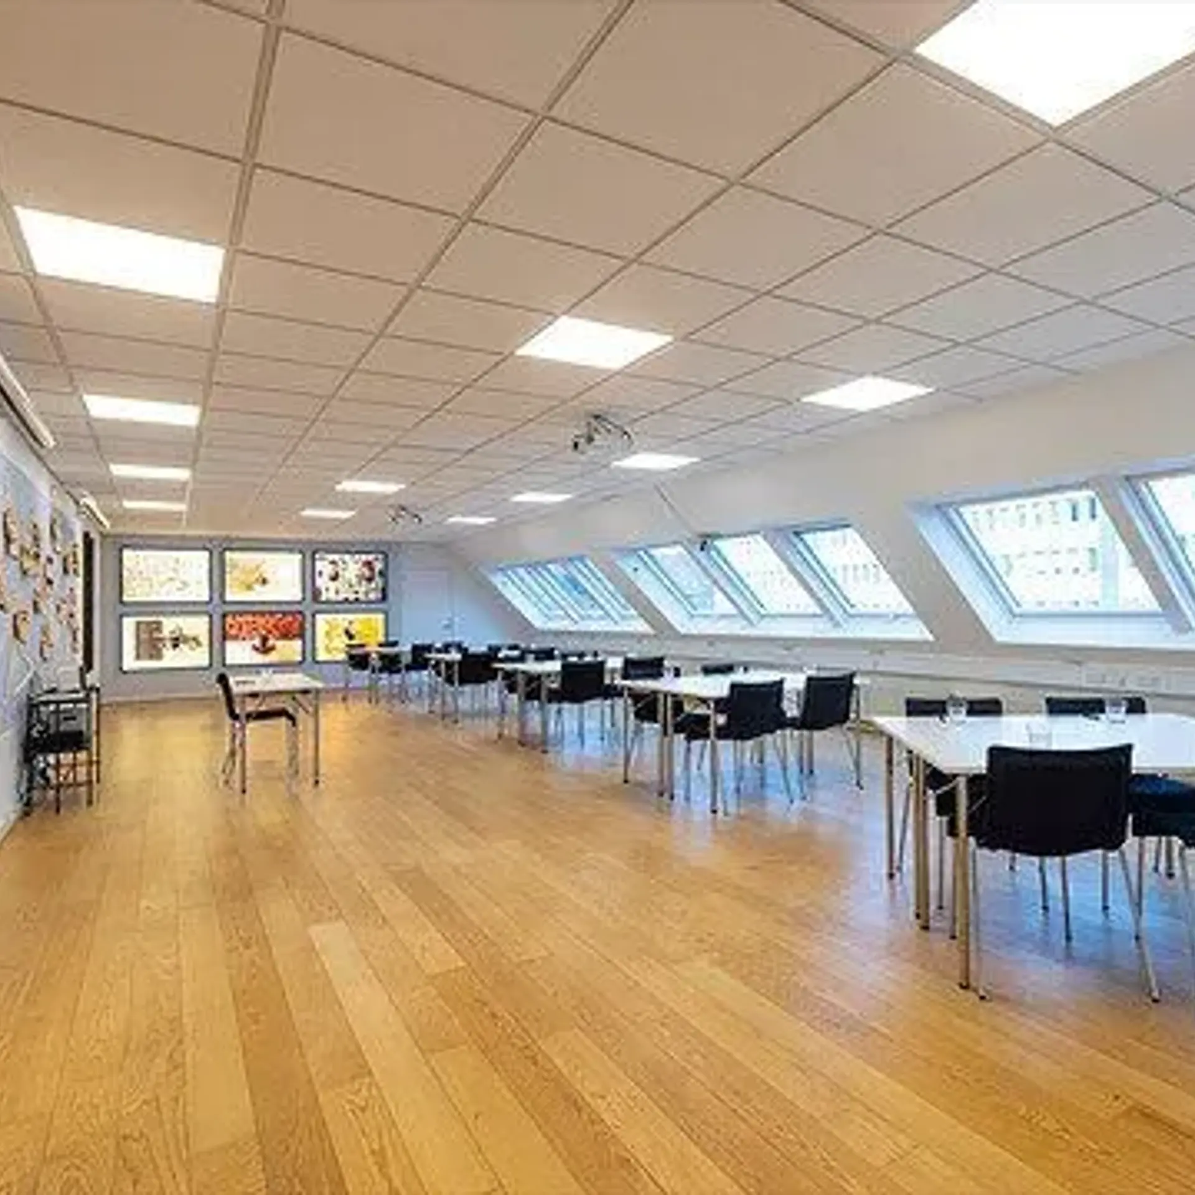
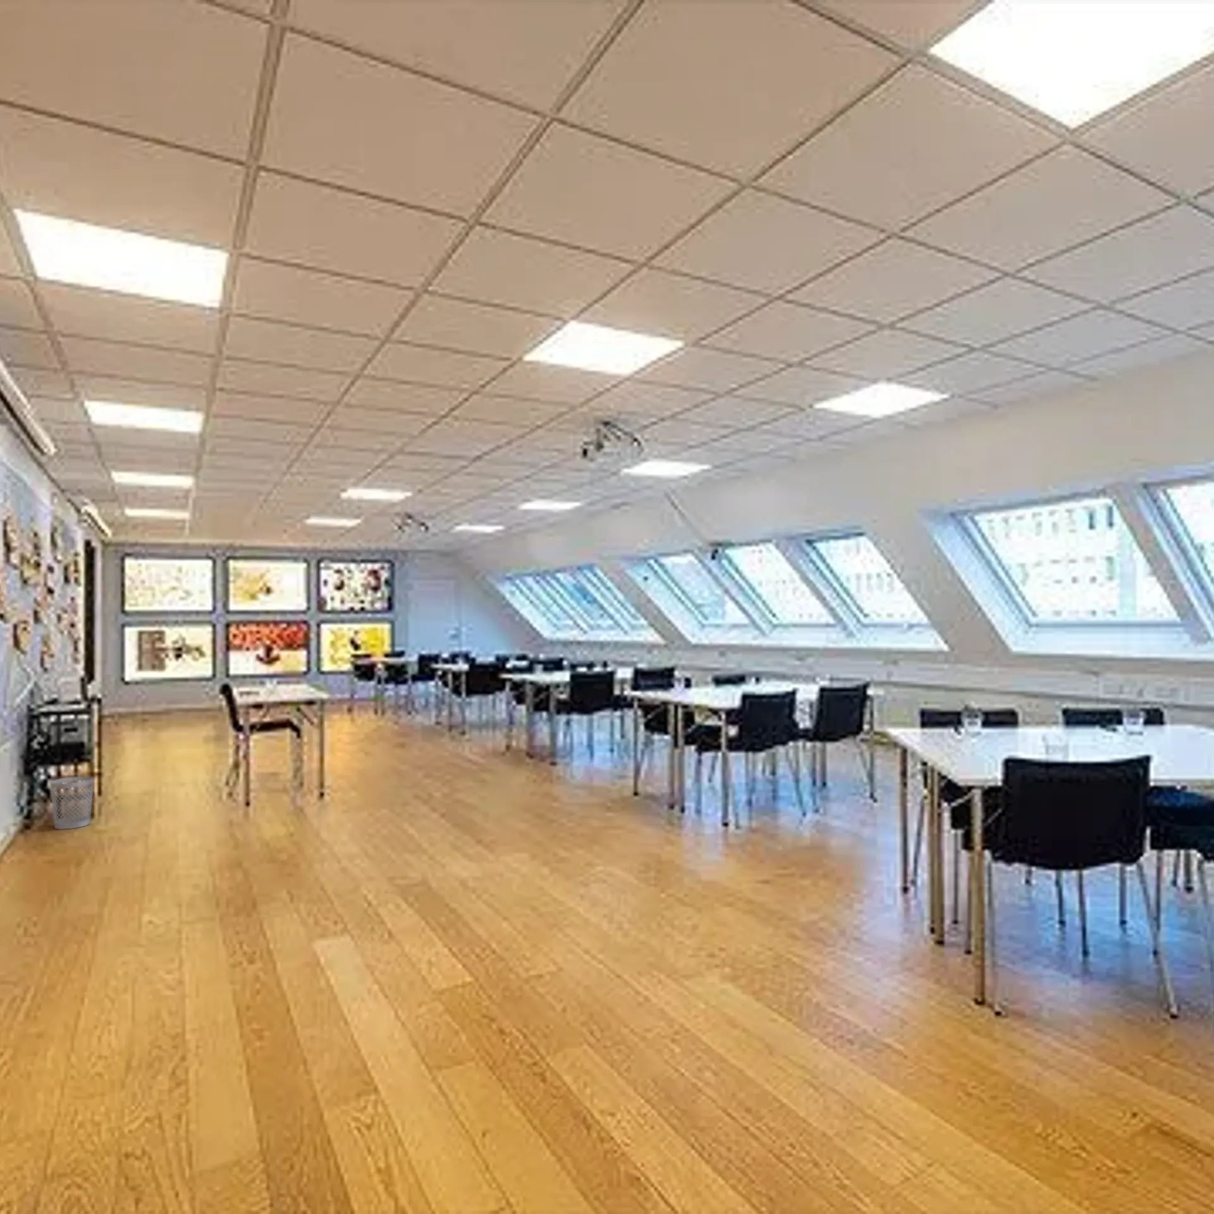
+ wastebasket (72, 803)
